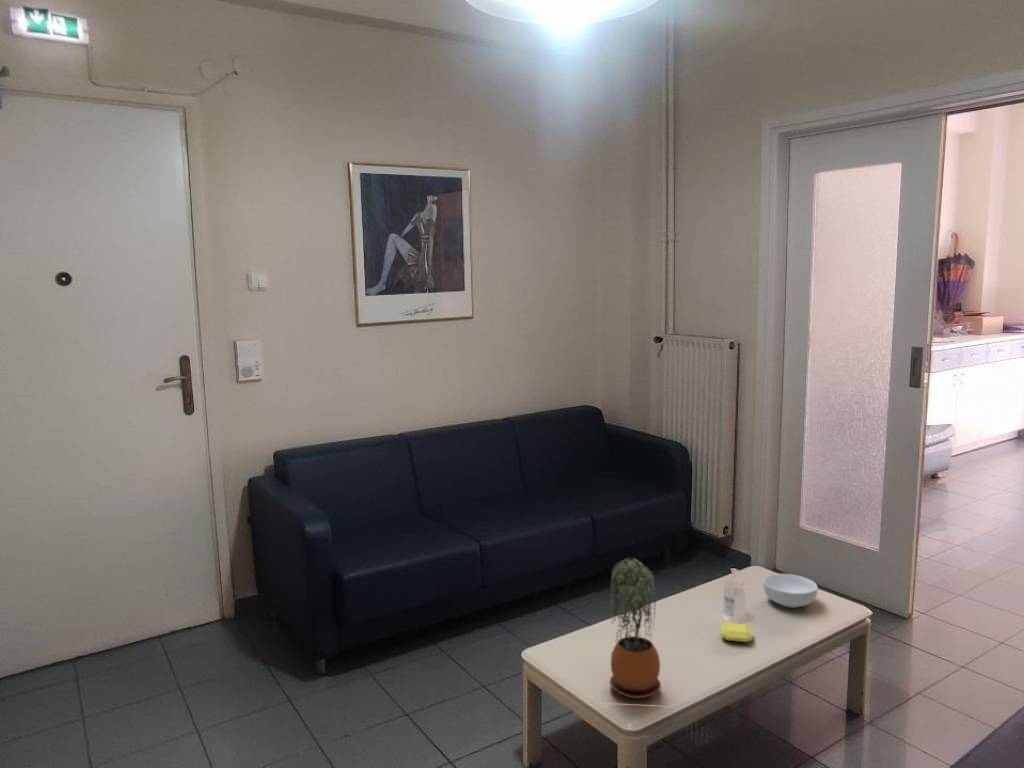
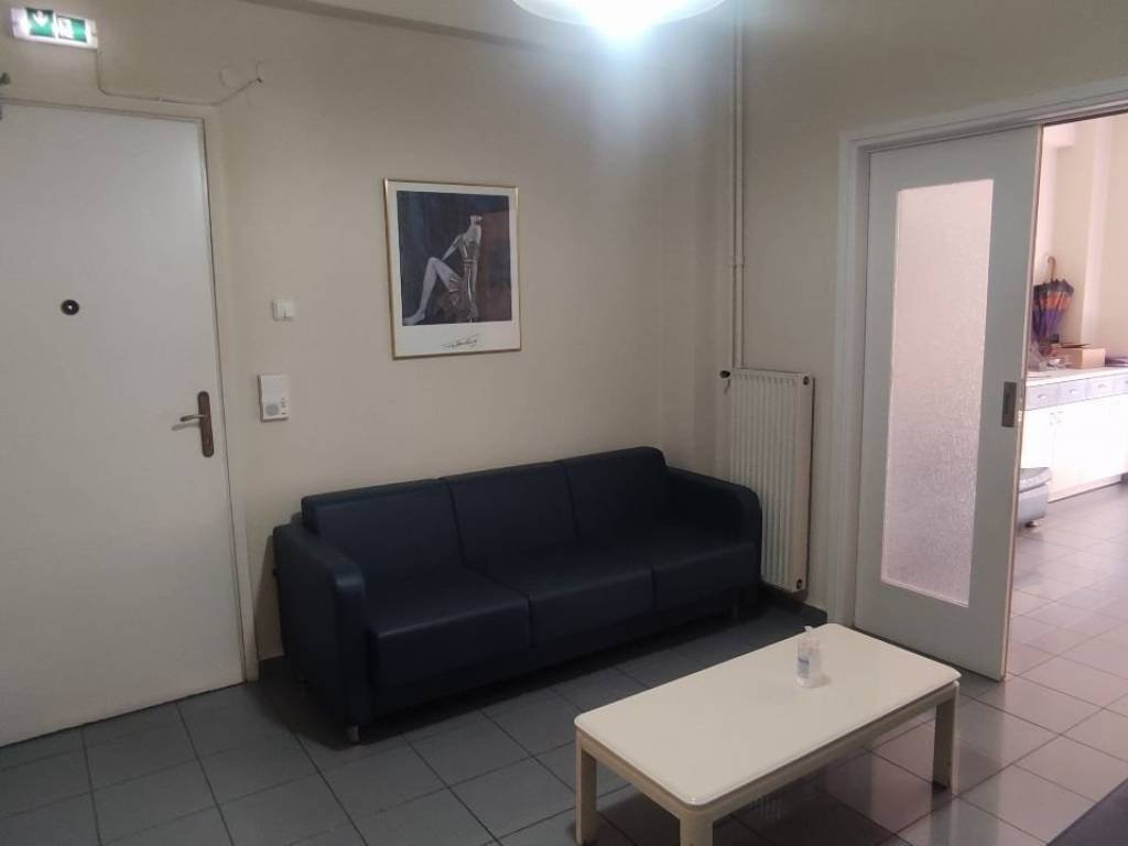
- potted plant (630, 627)
- cereal bowl (789, 593)
- soap bar (736, 632)
